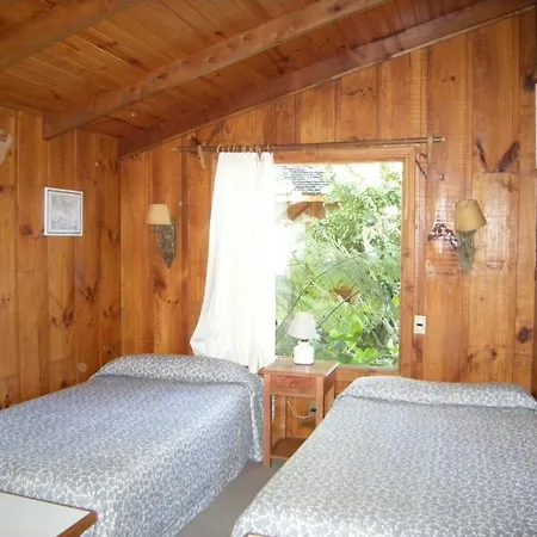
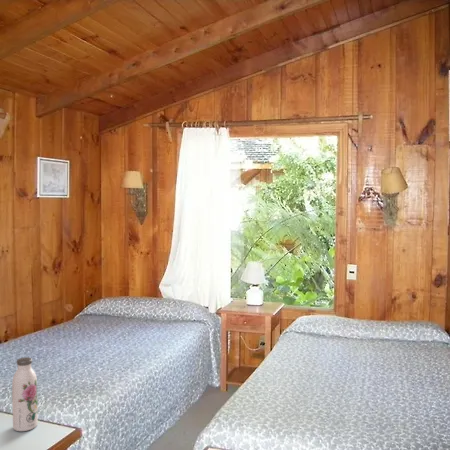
+ water bottle (24, 392)
